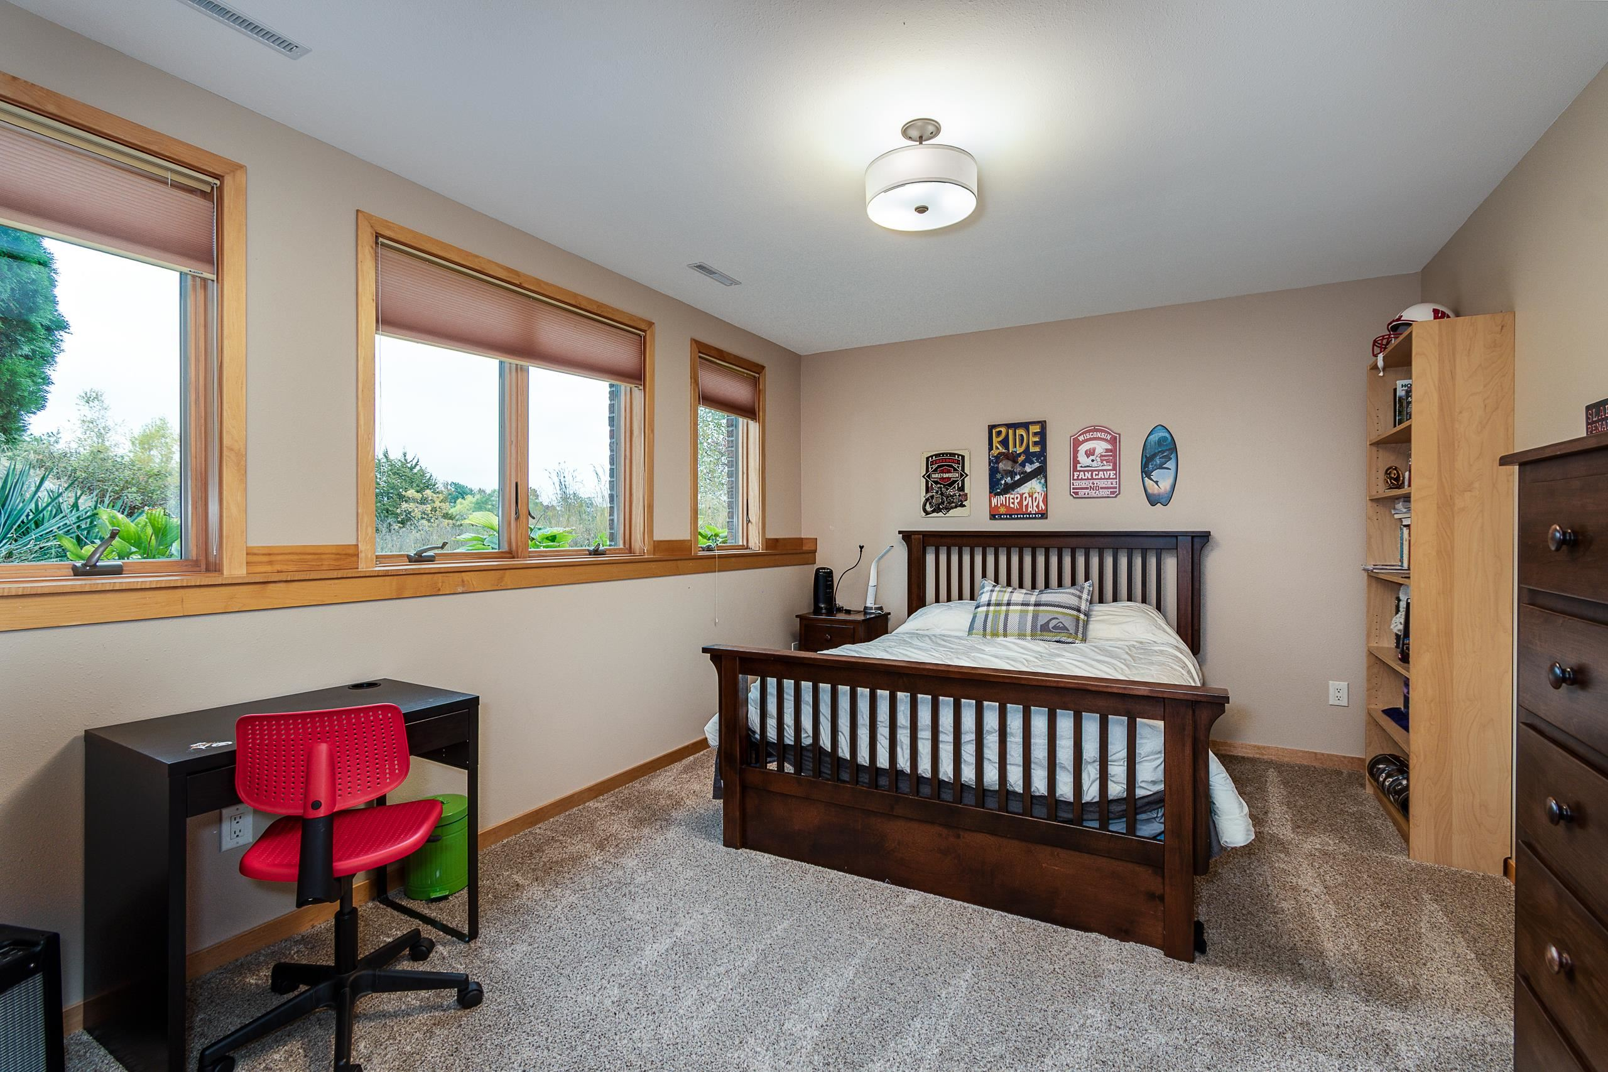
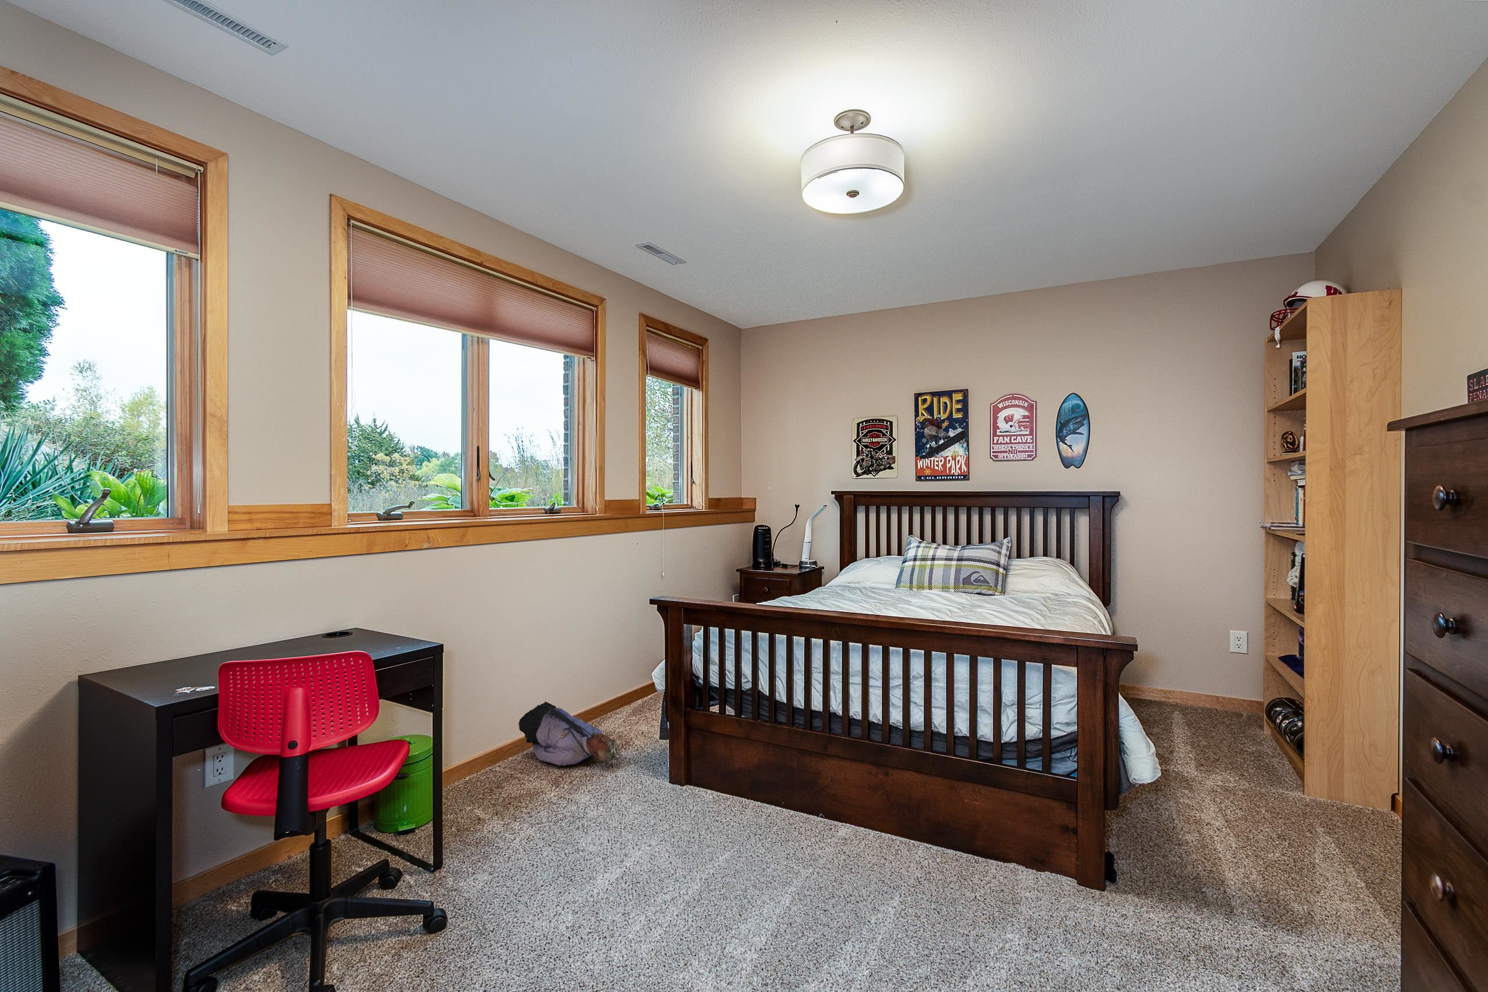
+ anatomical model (574, 733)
